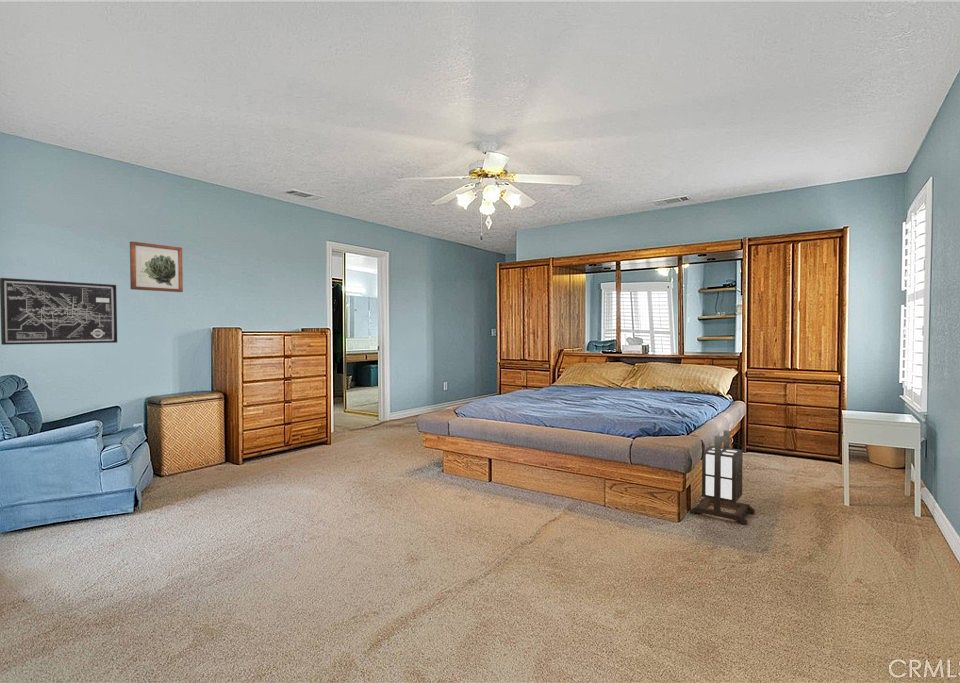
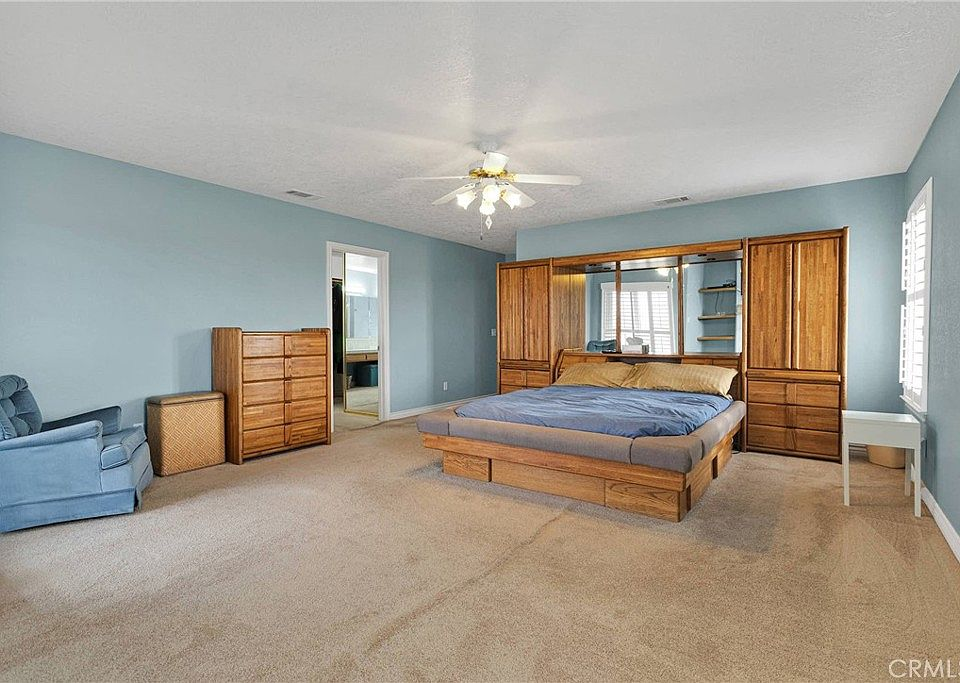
- wall art (62, 312)
- lantern (722, 473)
- wall art (157, 267)
